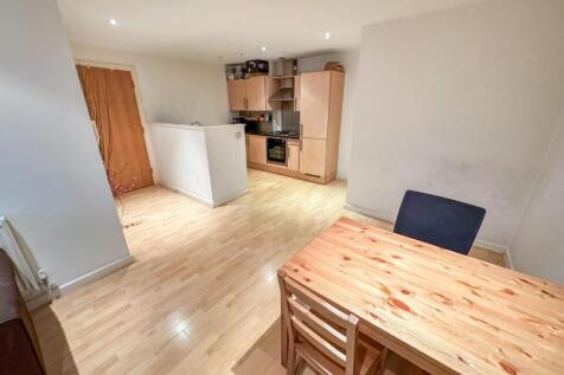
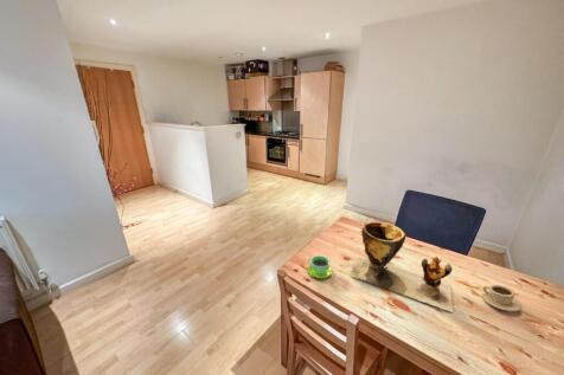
+ clay pot (396, 253)
+ cup (501, 296)
+ cup (319, 266)
